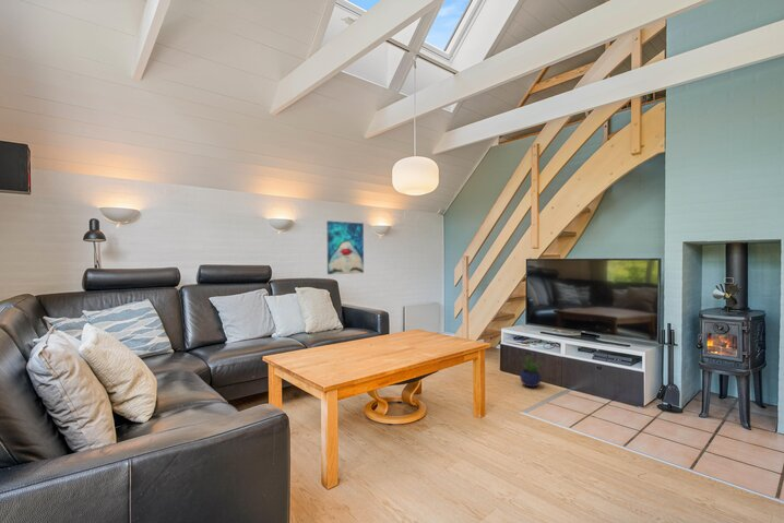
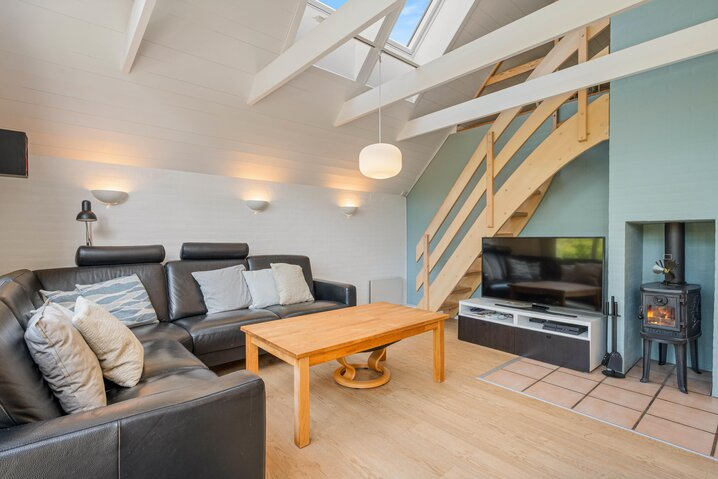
- wall art (345, 248)
- potted plant (532, 369)
